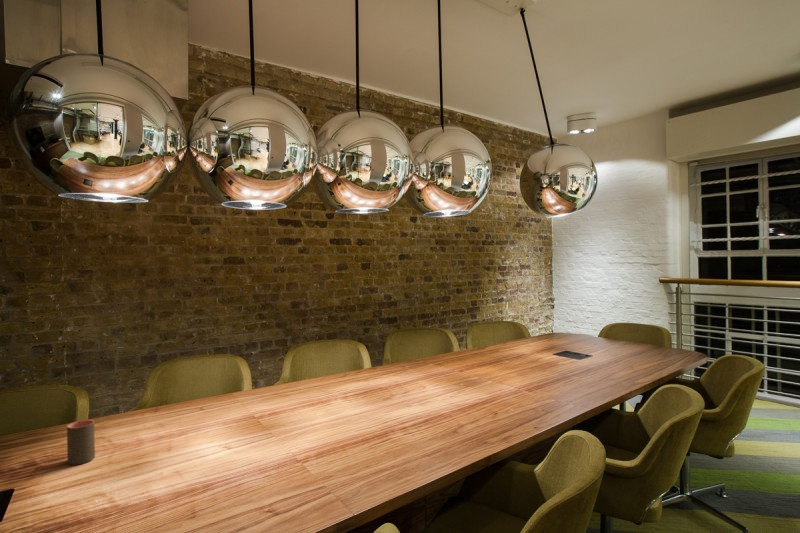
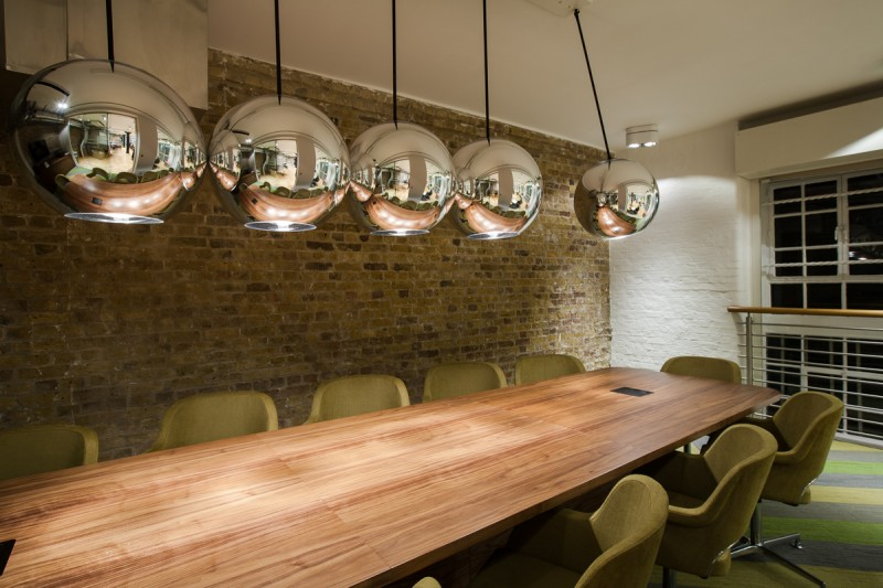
- cup (81, 441)
